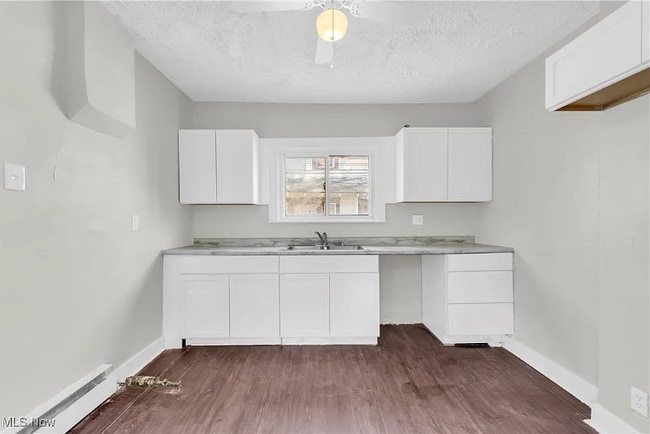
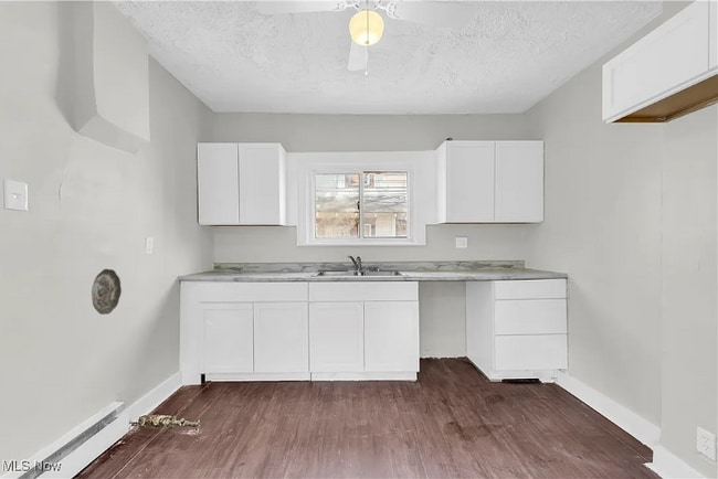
+ decorative plate (105, 291)
